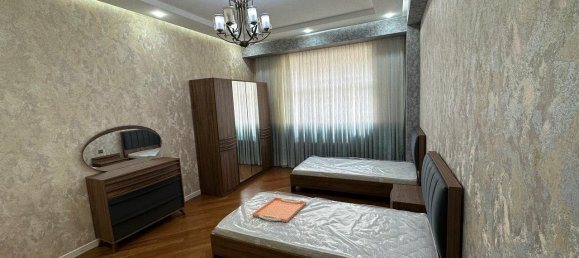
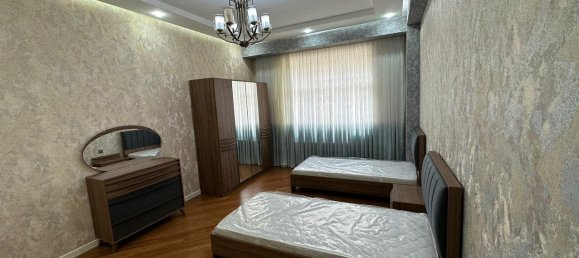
- serving tray (280, 208)
